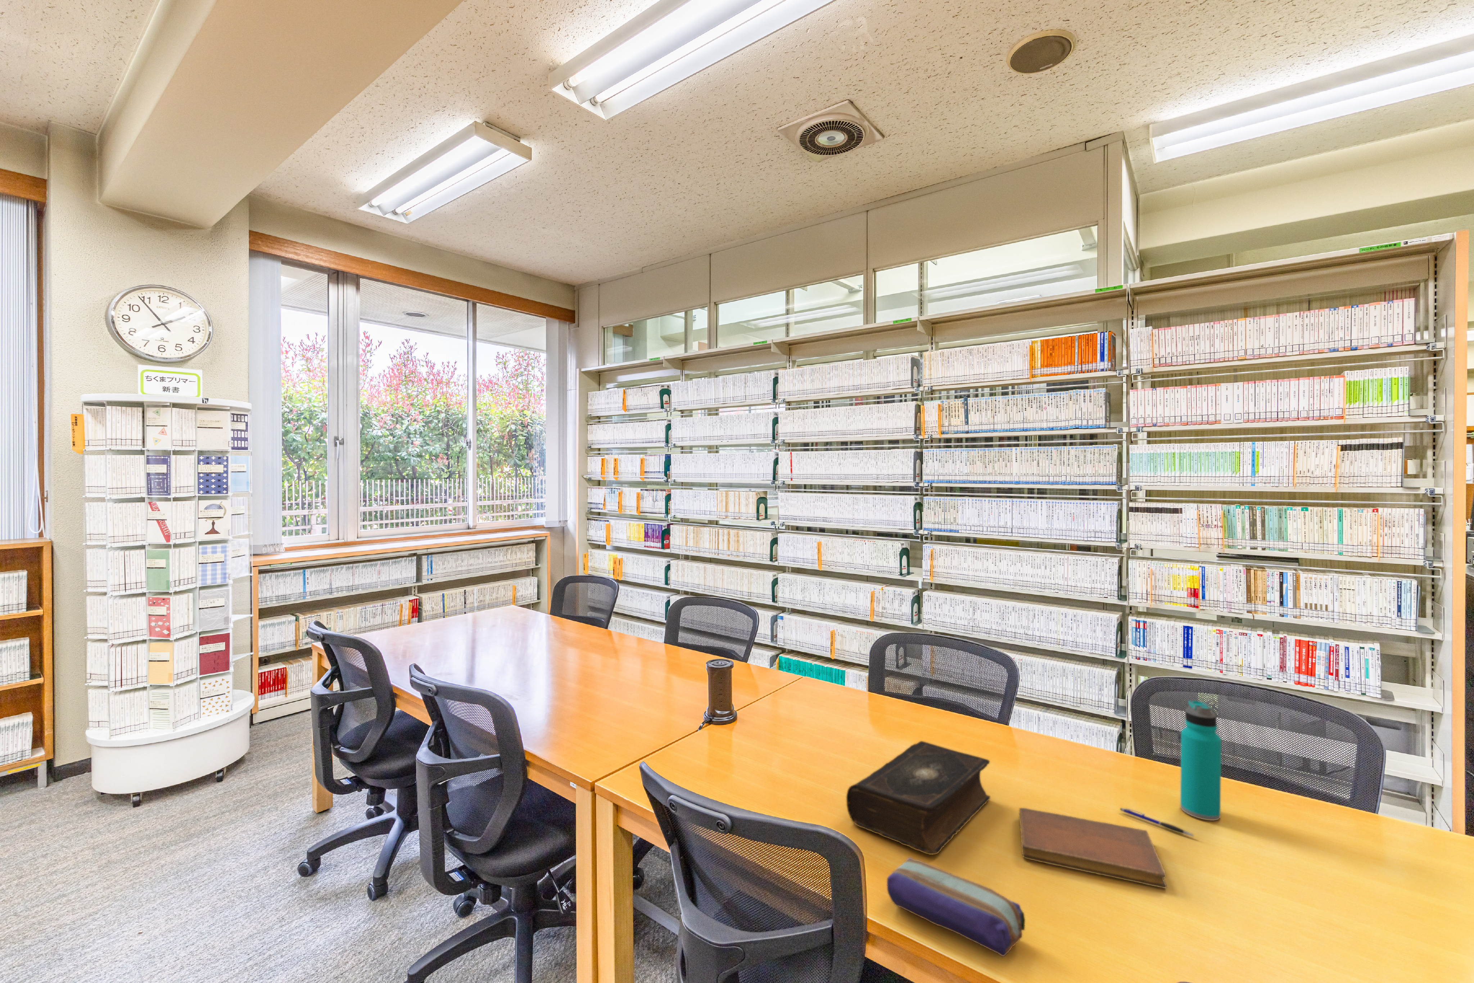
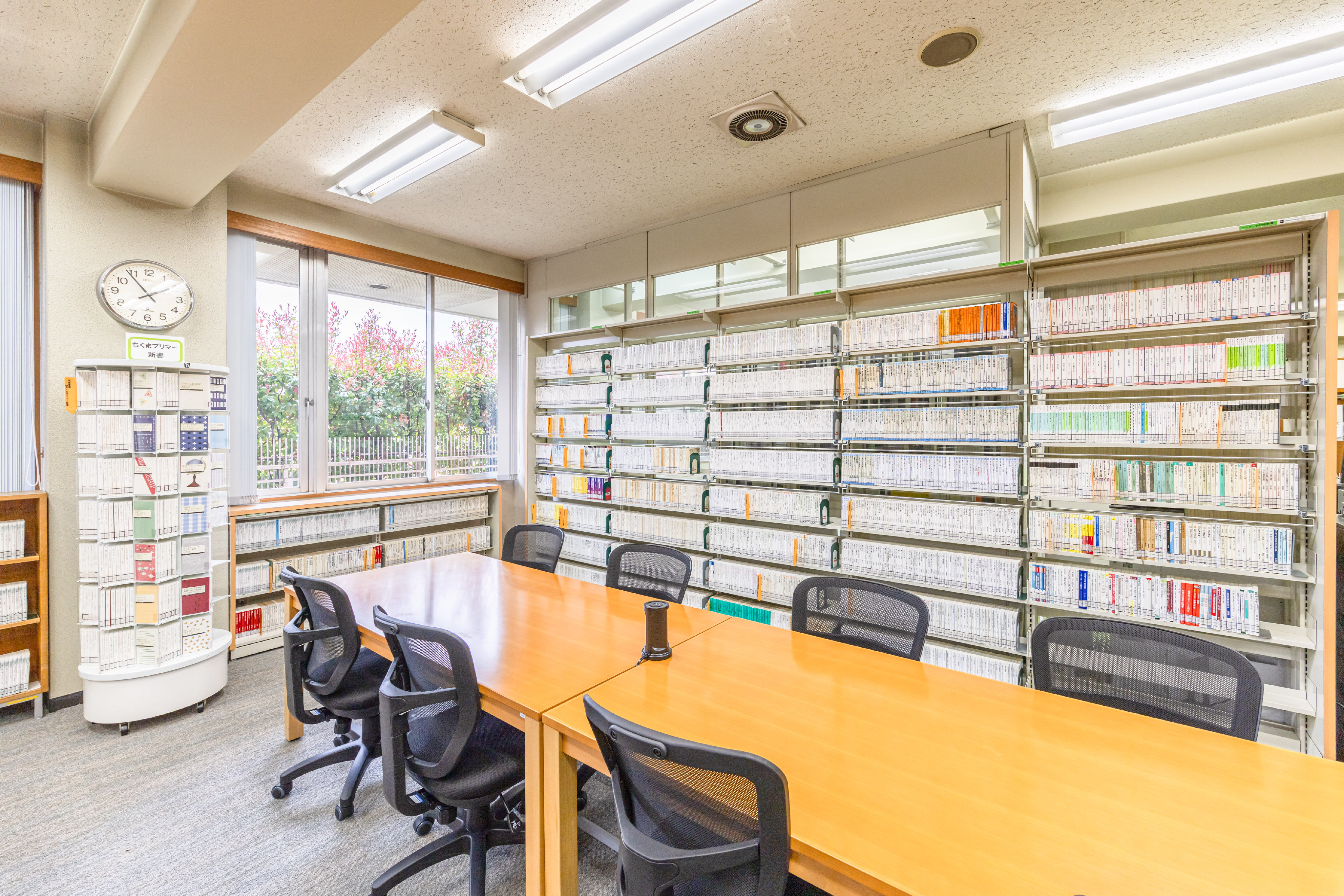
- water bottle (1201, 758)
- pen (1155, 821)
- notebook (1086, 843)
- book (921, 789)
- pencil case (953, 904)
